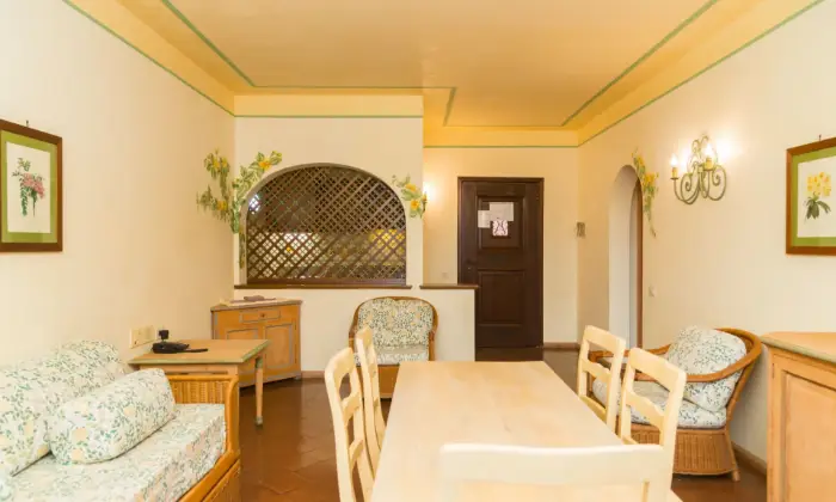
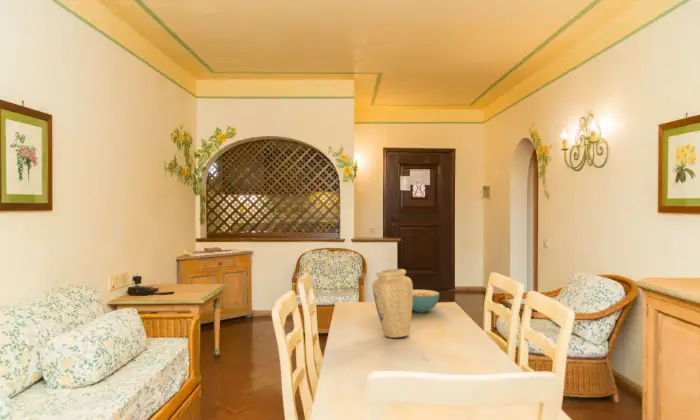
+ cereal bowl (420, 302)
+ vase (392, 302)
